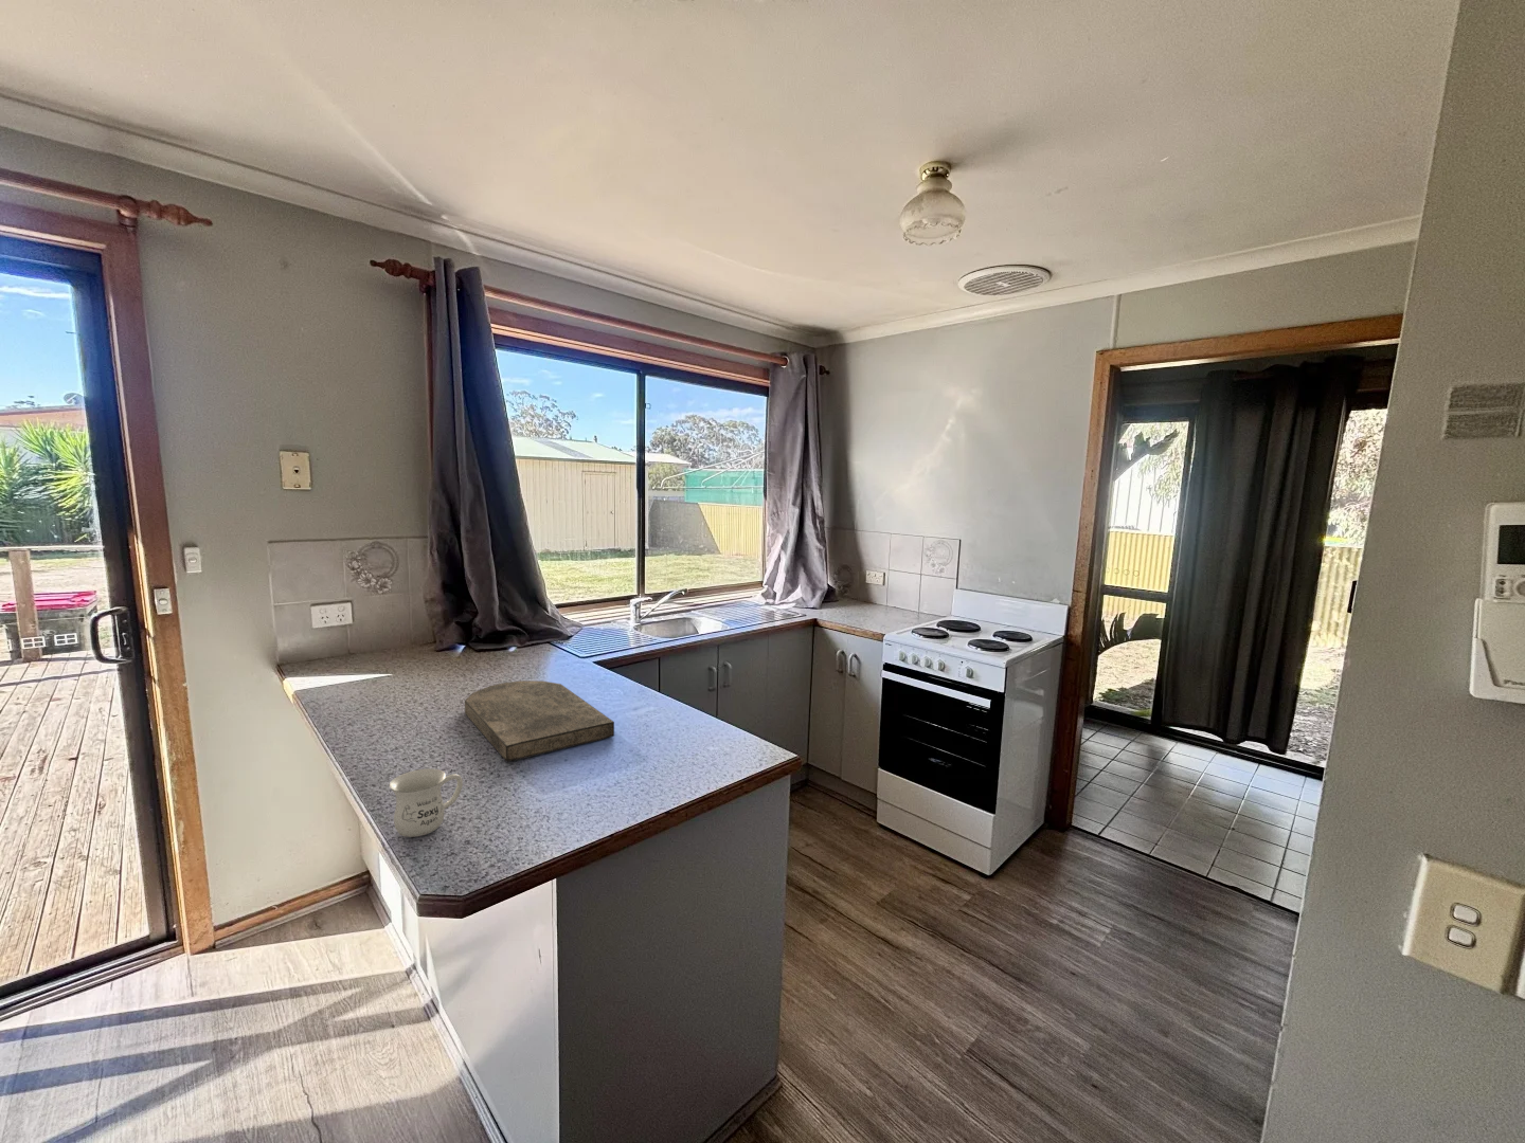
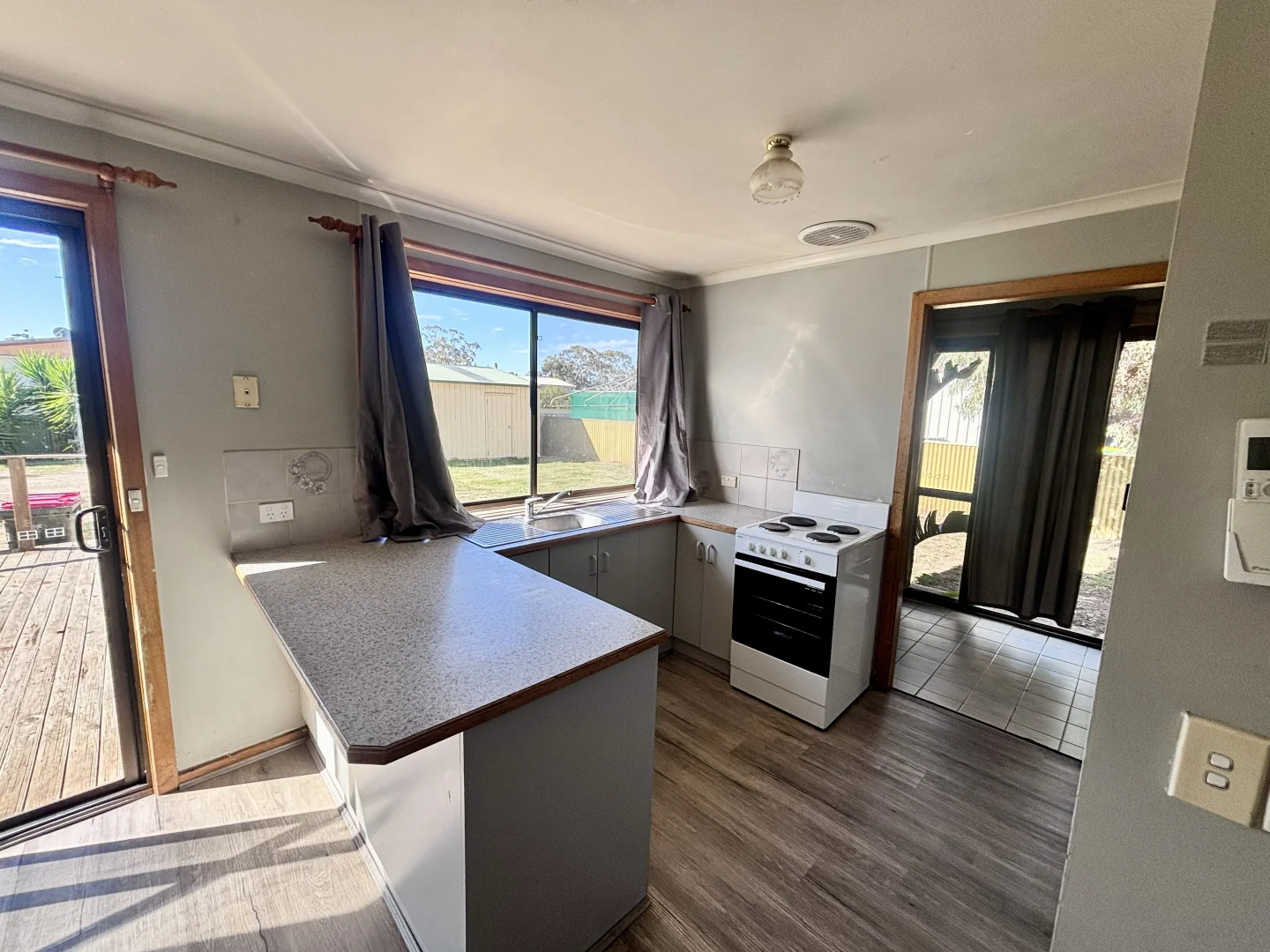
- mug (429, 800)
- cutting board (531, 711)
